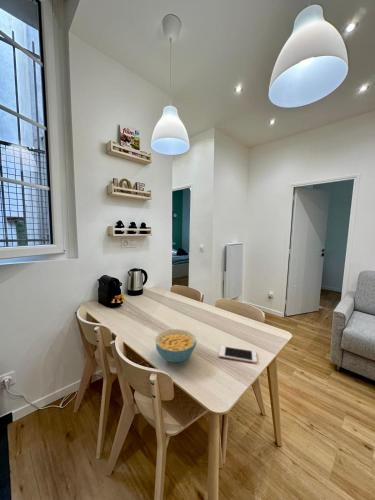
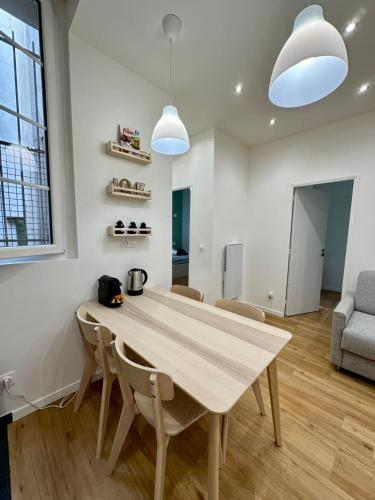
- cereal bowl (175, 348)
- cell phone (237, 354)
